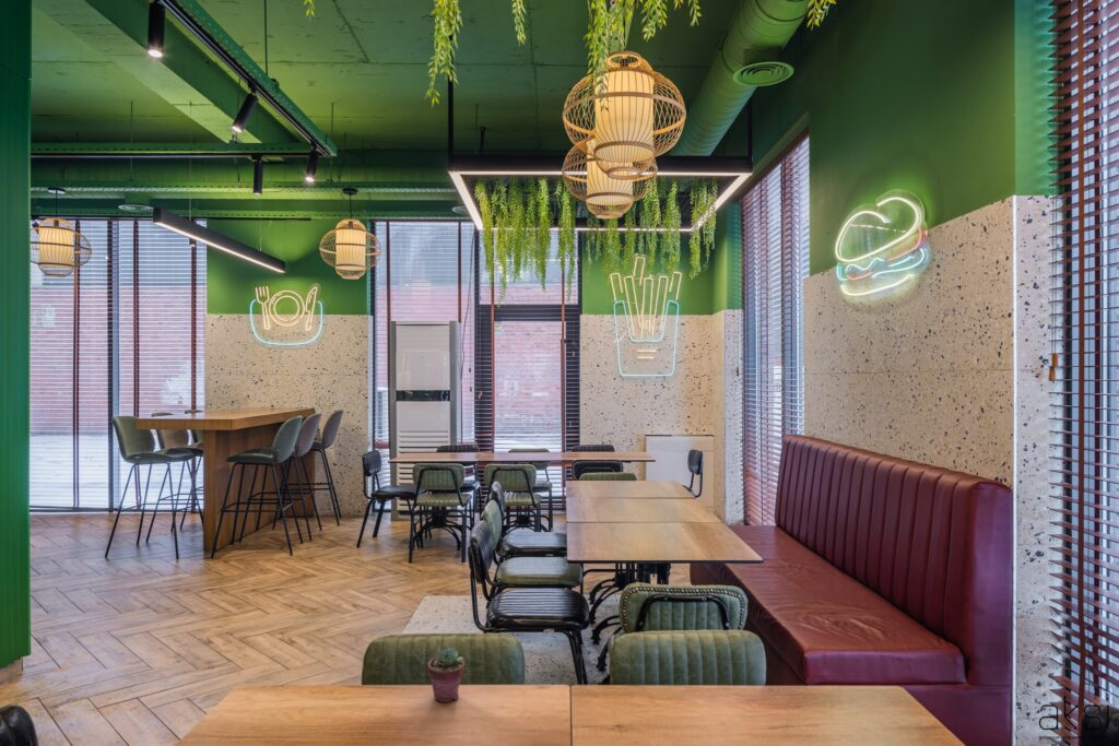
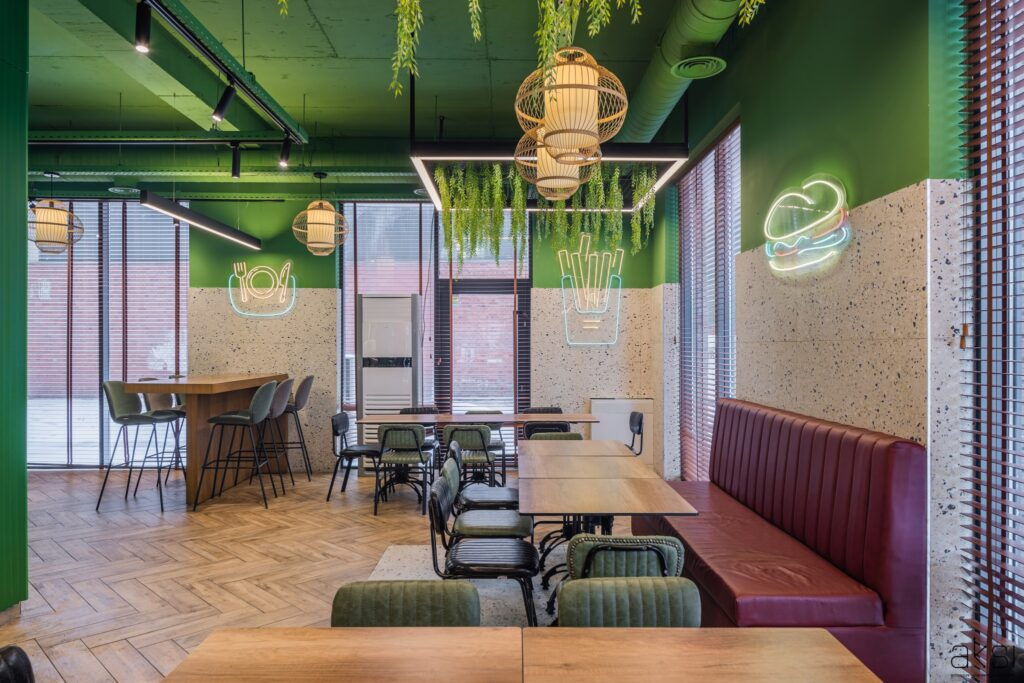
- potted succulent (446, 672)
